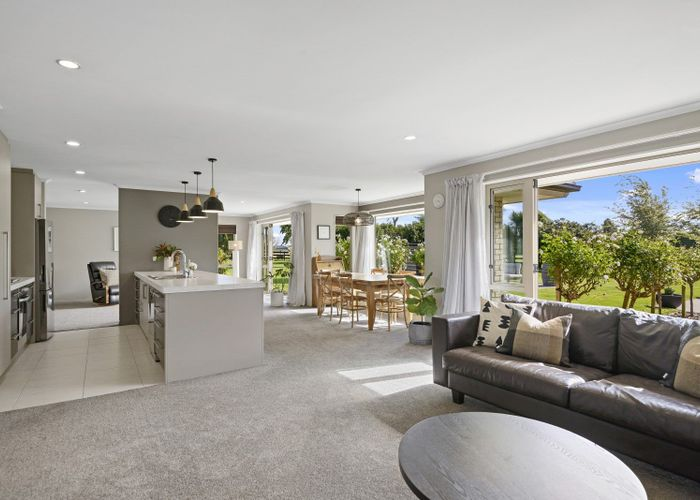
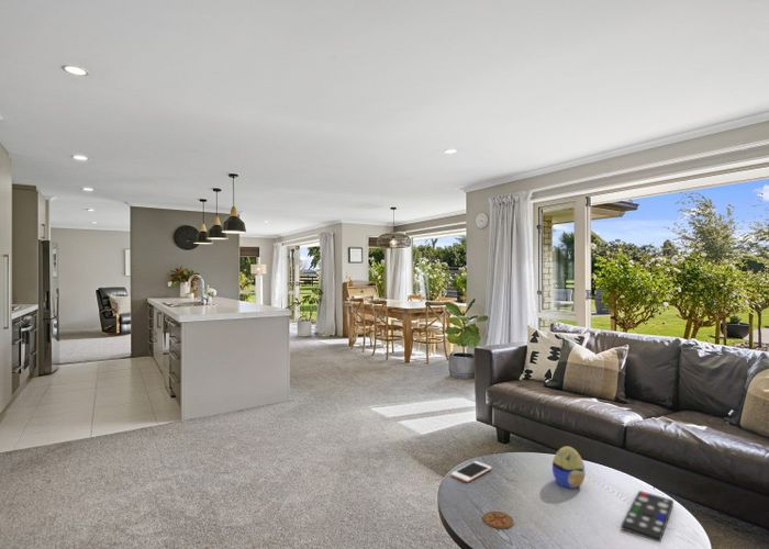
+ remote control (648, 513)
+ coaster (498, 519)
+ decorative egg (568, 464)
+ cell phone (471, 471)
